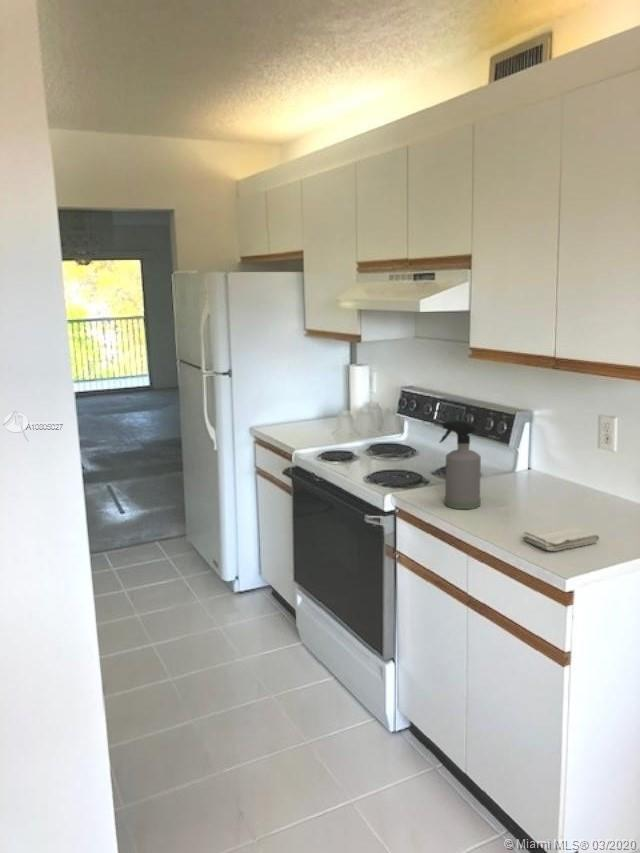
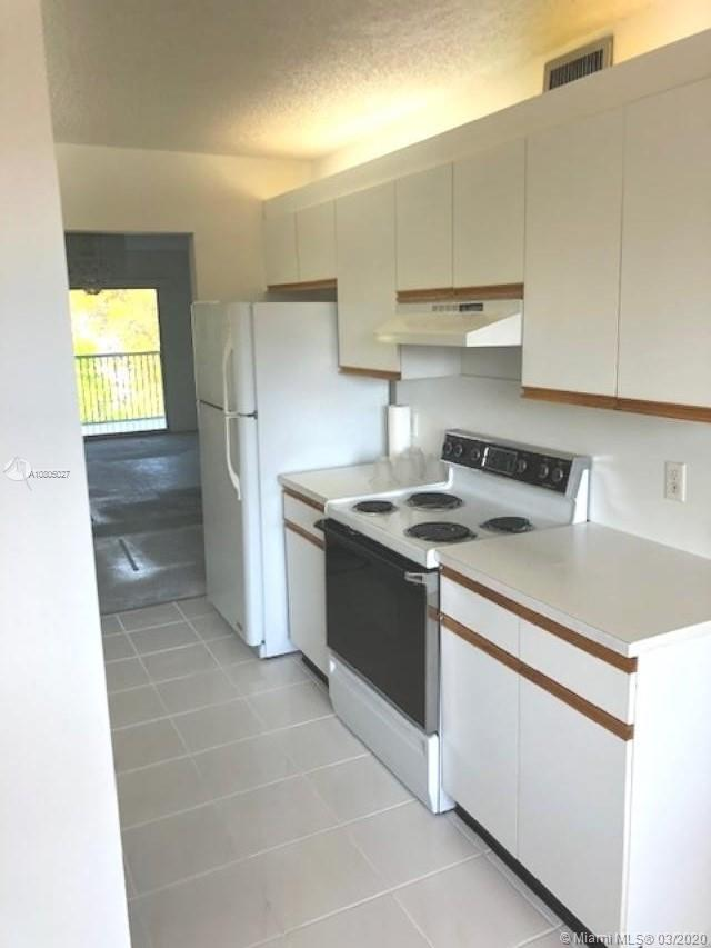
- washcloth (559, 536)
- spray bottle (460, 462)
